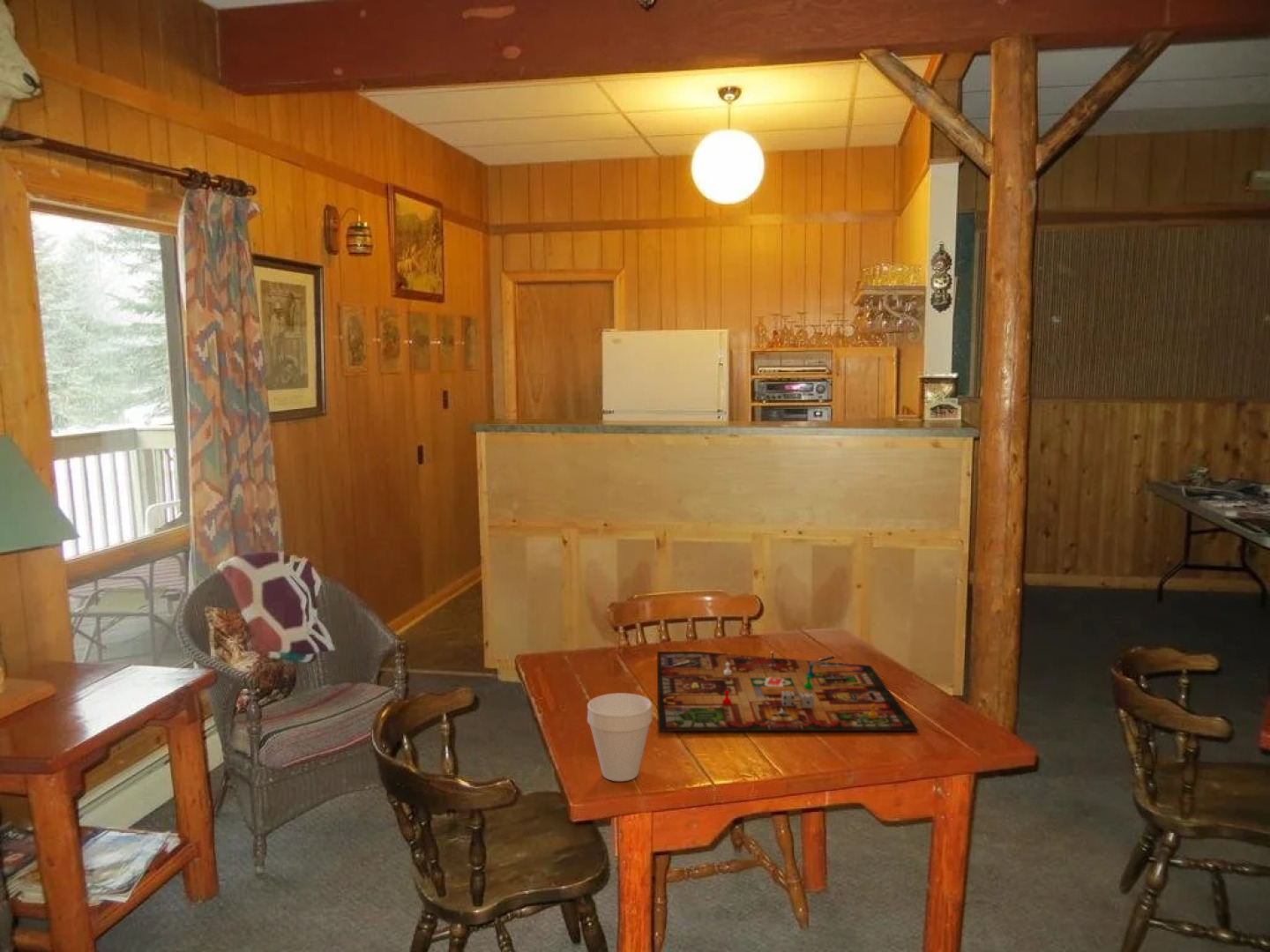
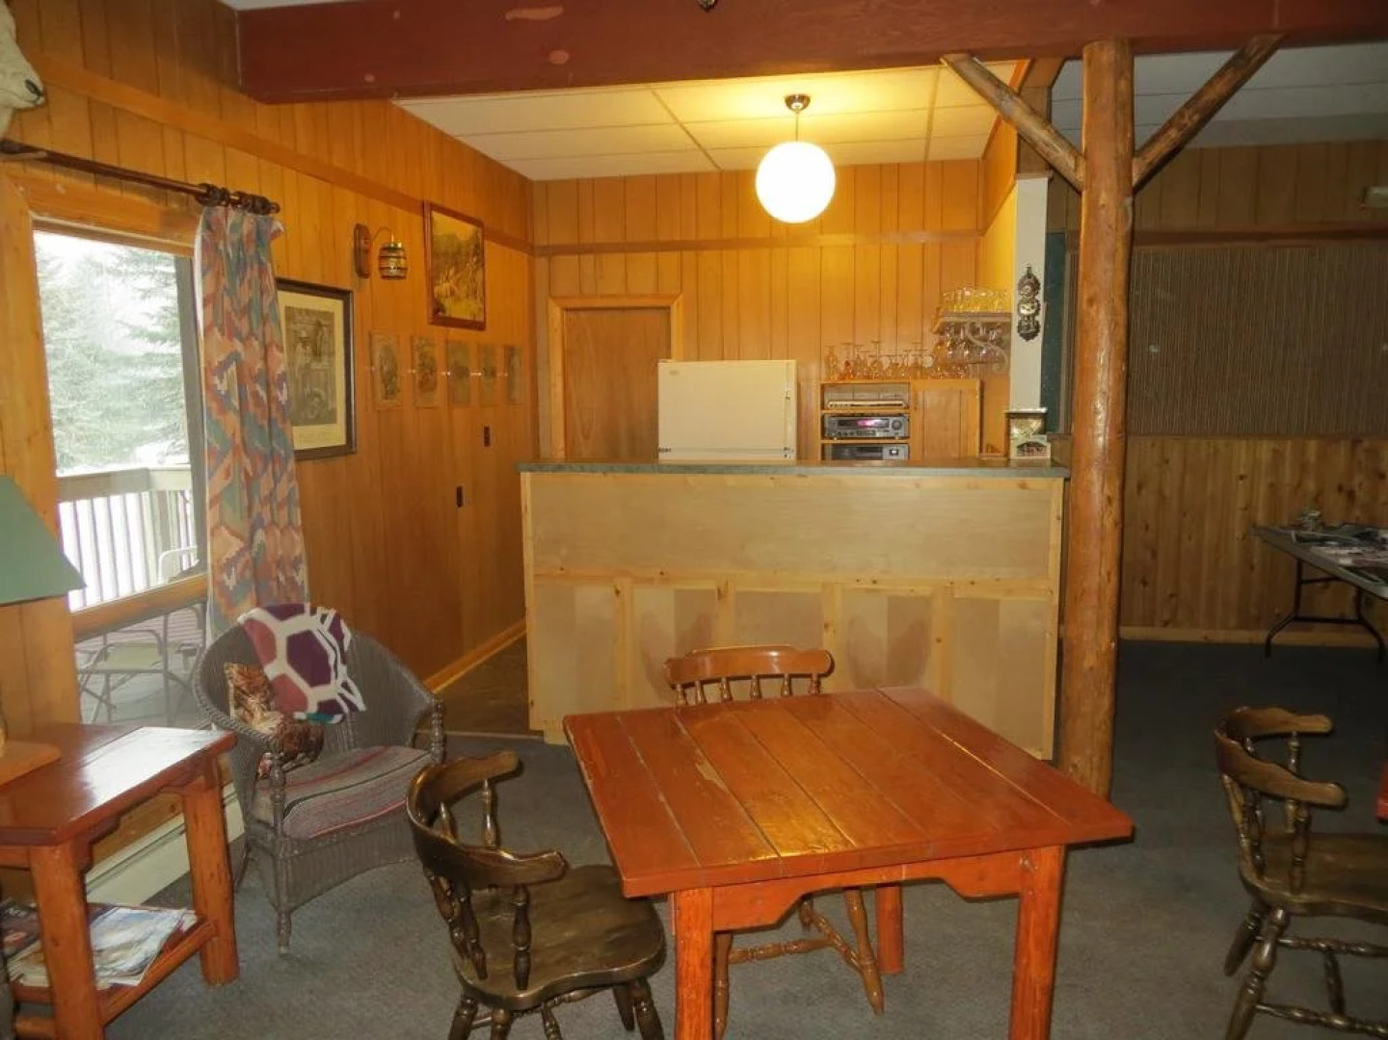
- cup (620, 739)
- gameboard (771, 678)
